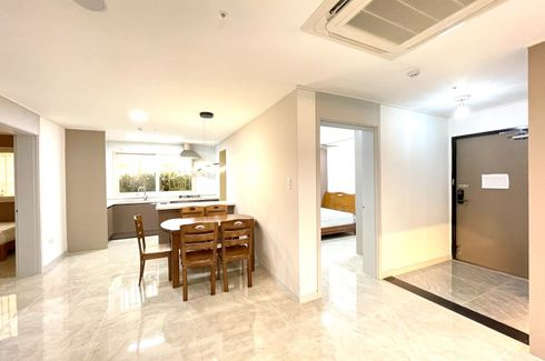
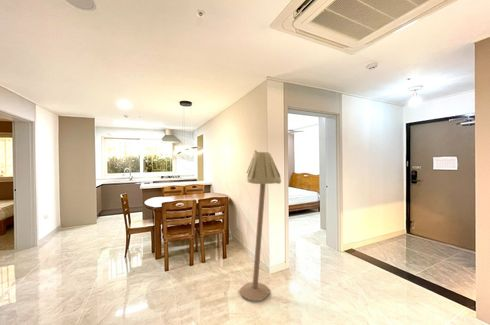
+ floor lamp (261, 219)
